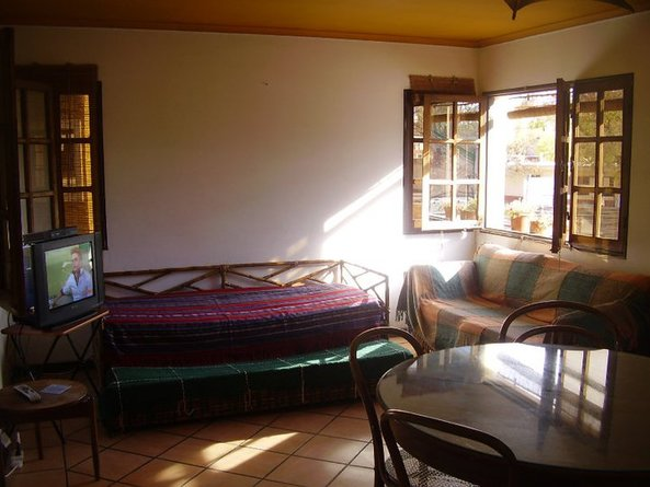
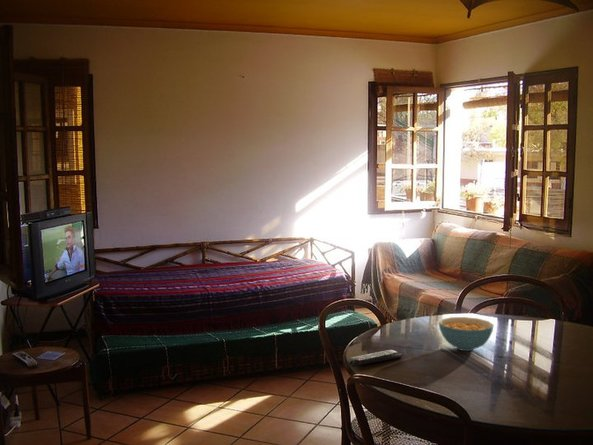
+ remote control (375, 358)
+ cereal bowl (465, 336)
